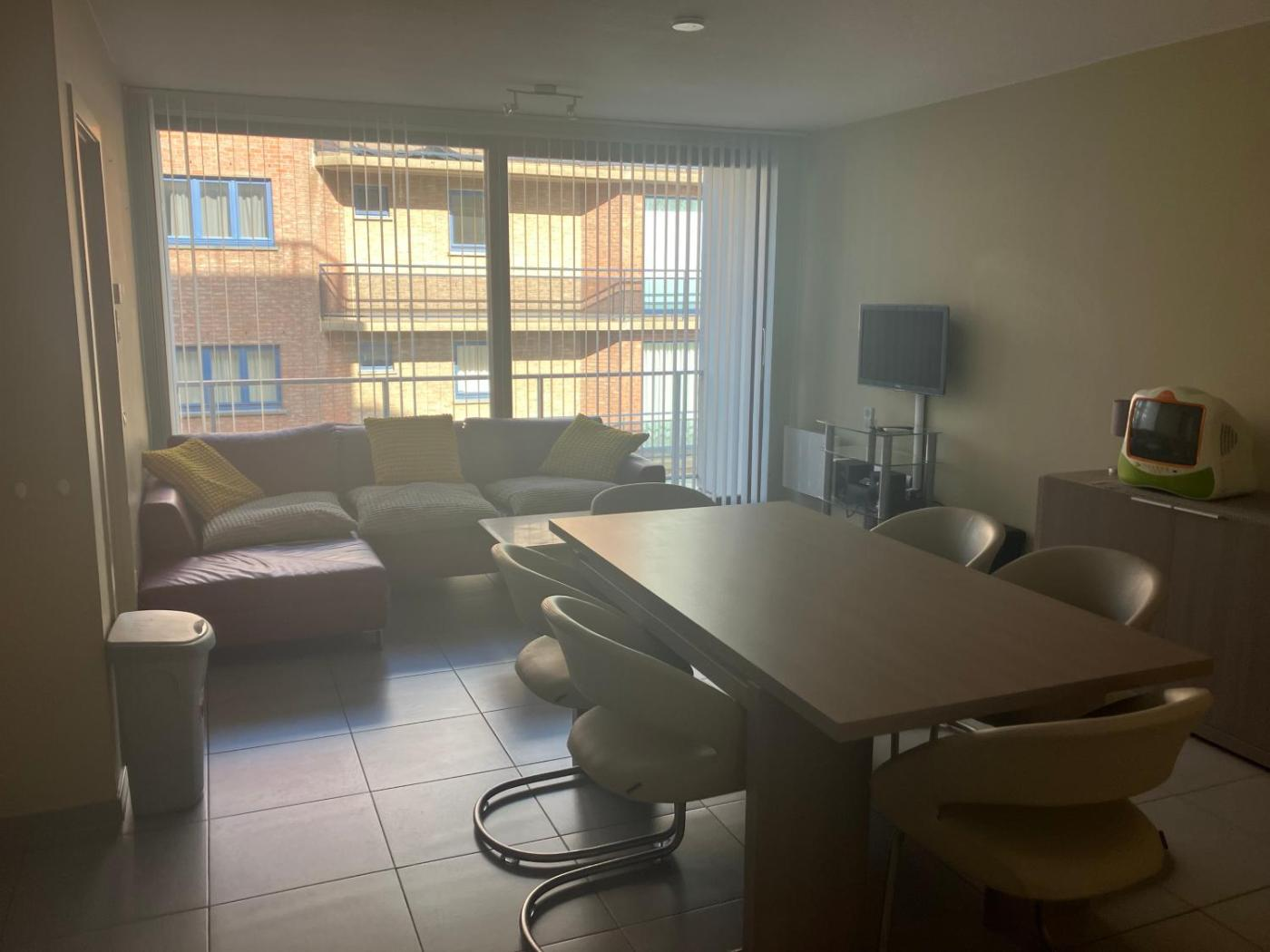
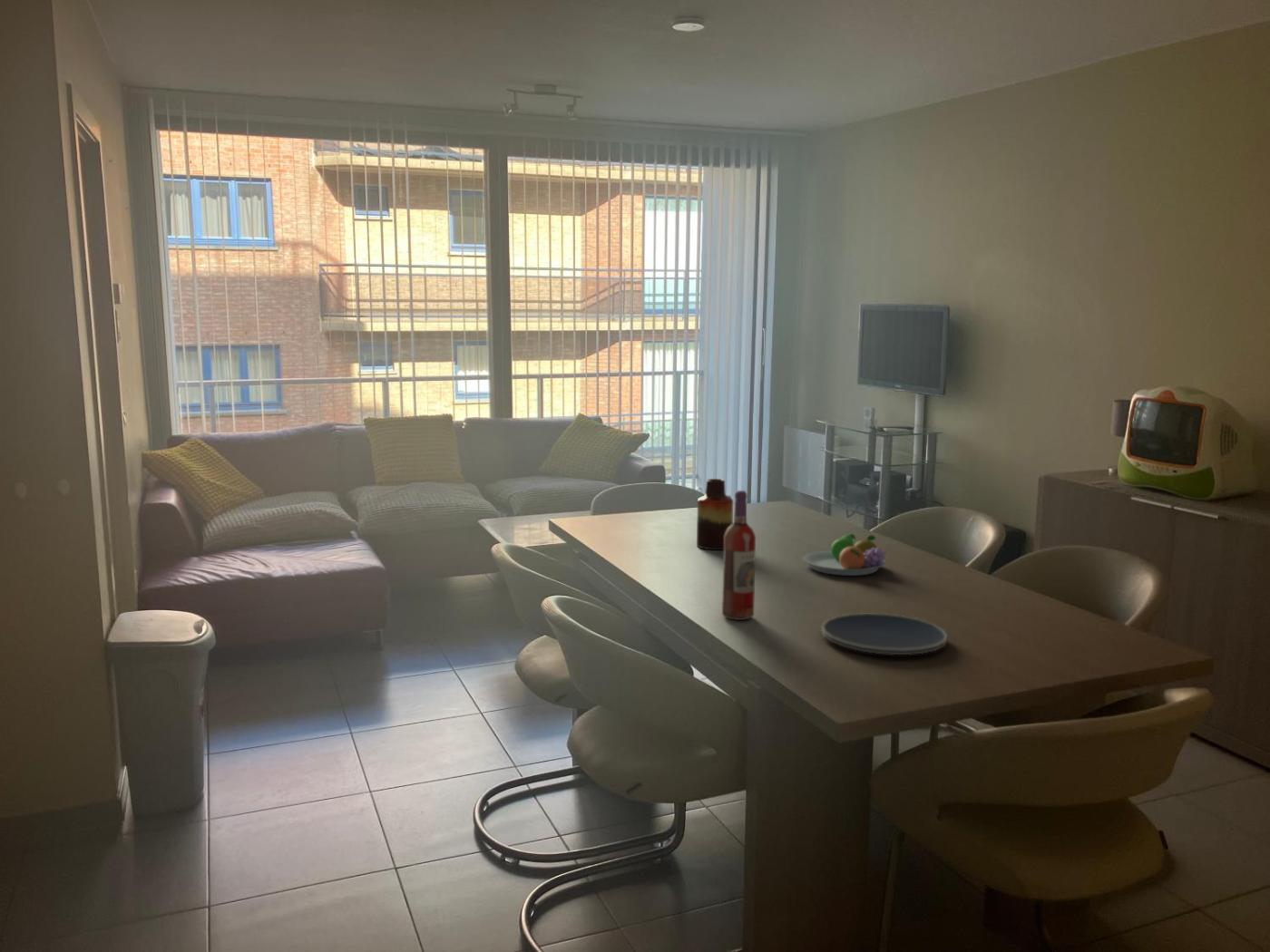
+ plate (883, 635)
+ wine bottle (739, 554)
+ fruit bowl (845, 551)
+ vase (715, 513)
